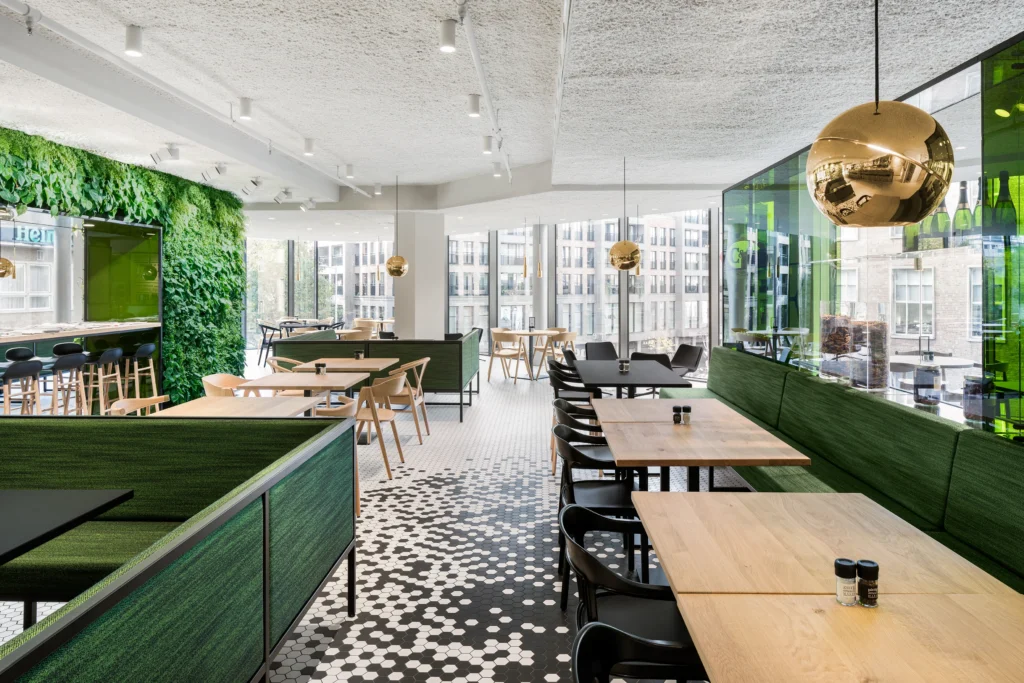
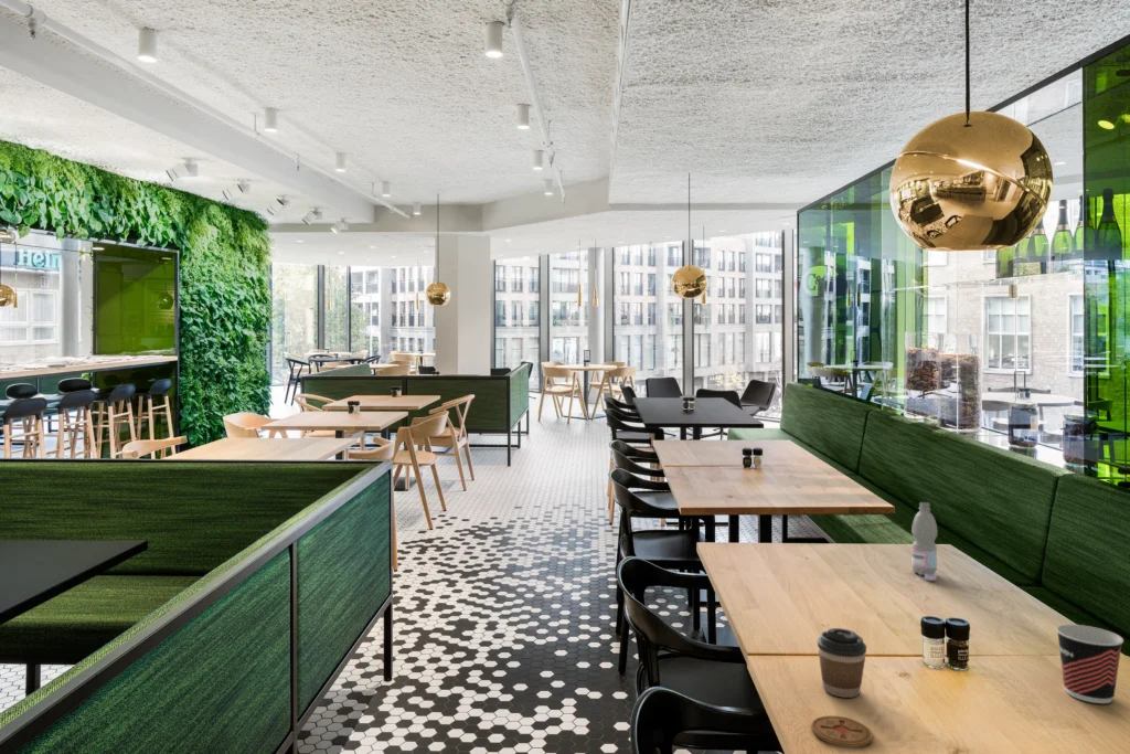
+ coffee cup (841, 659)
+ coaster (841, 731)
+ cup (1088, 663)
+ water bottle (926, 540)
